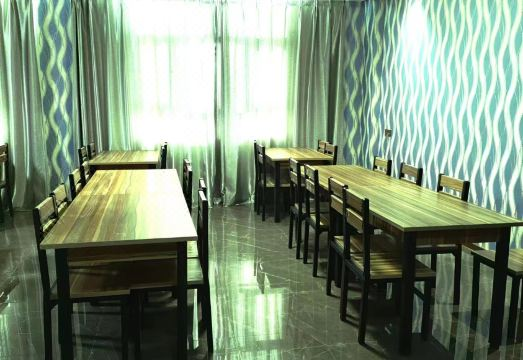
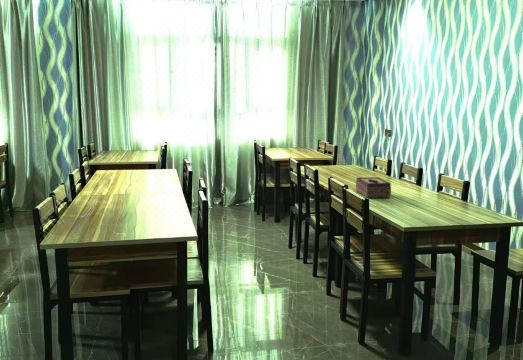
+ tissue box (372, 187)
